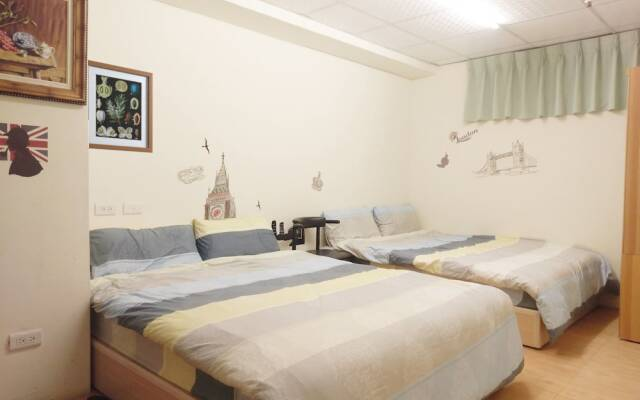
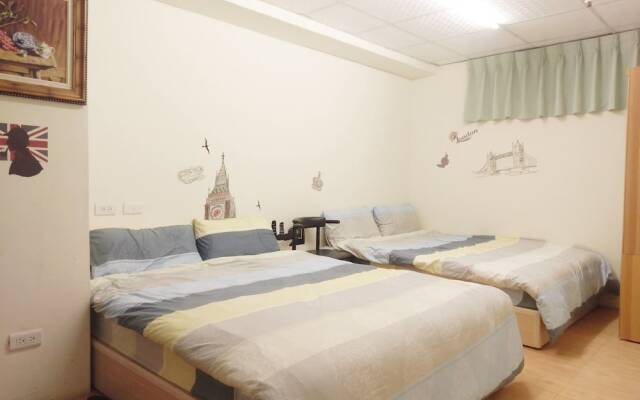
- wall art (119, 108)
